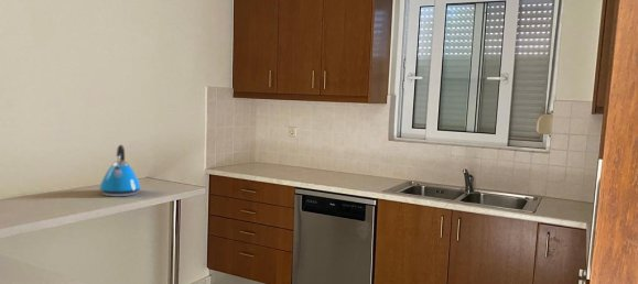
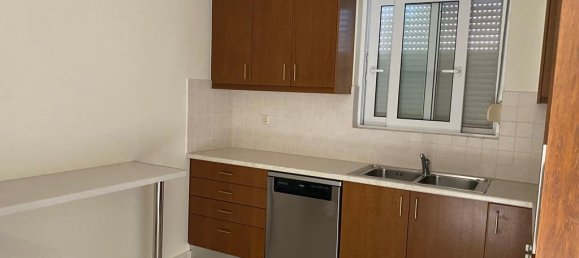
- kettle (120, 168)
